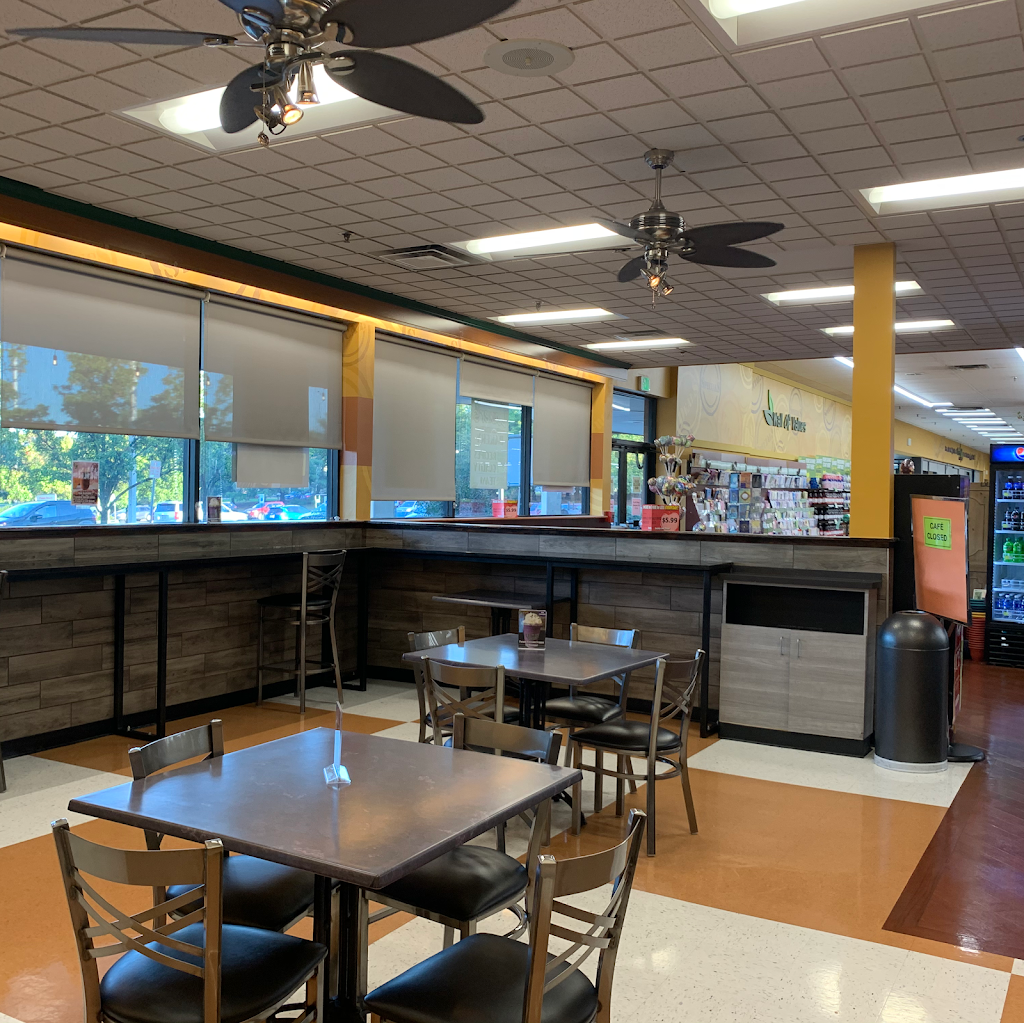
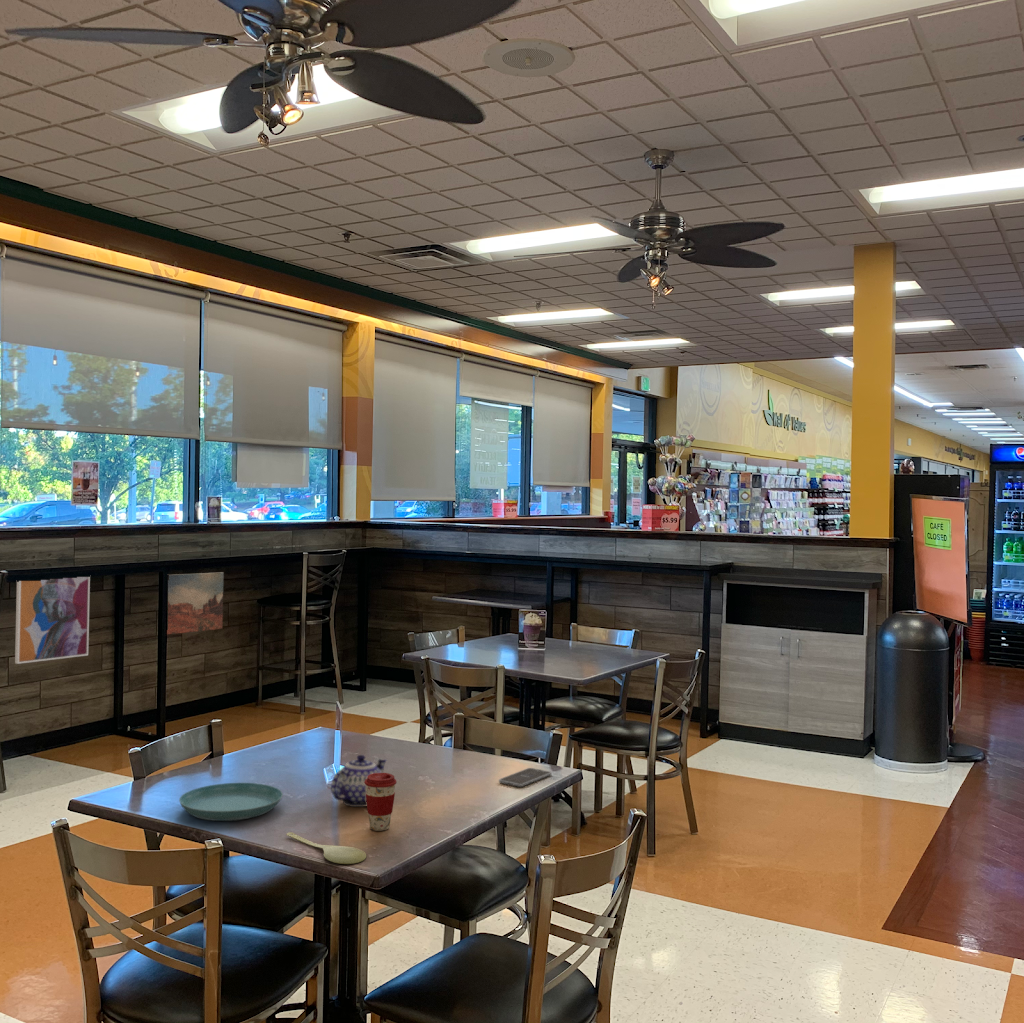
+ wall art (53, 613)
+ saucer (231, 802)
+ spoon (322, 845)
+ coffee cup (380, 801)
+ teapot (360, 778)
+ smartphone (525, 777)
+ wall art (193, 602)
